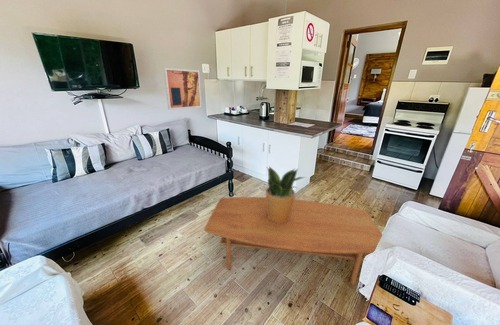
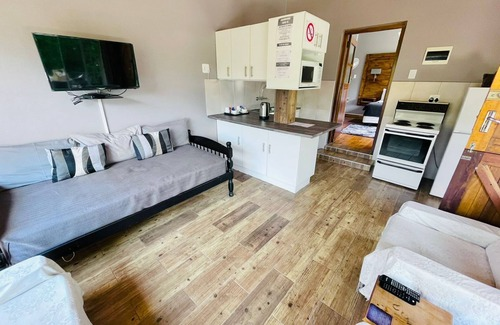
- wall art (184, 89)
- coffee table (289, 238)
- potted plant (281, 193)
